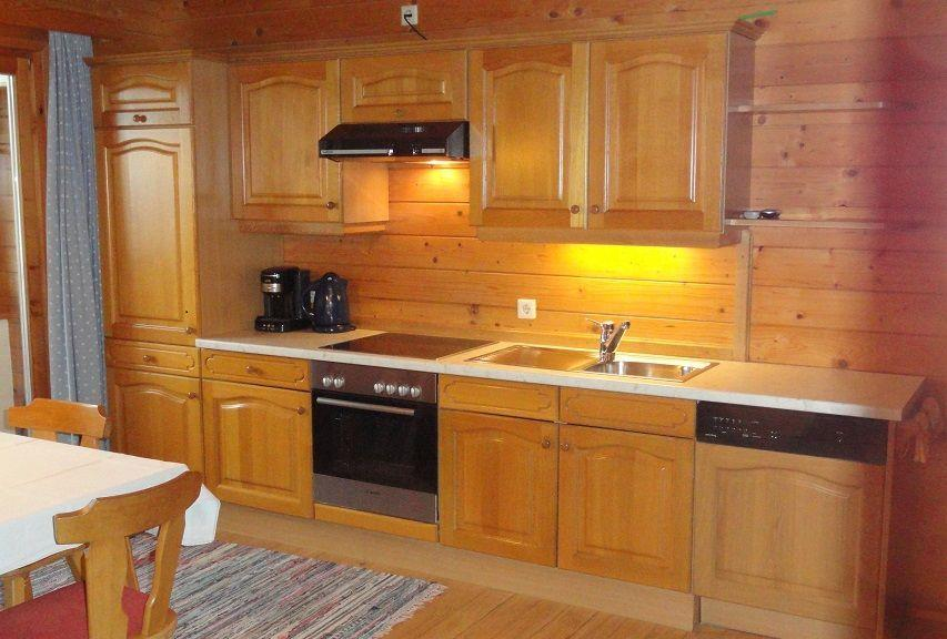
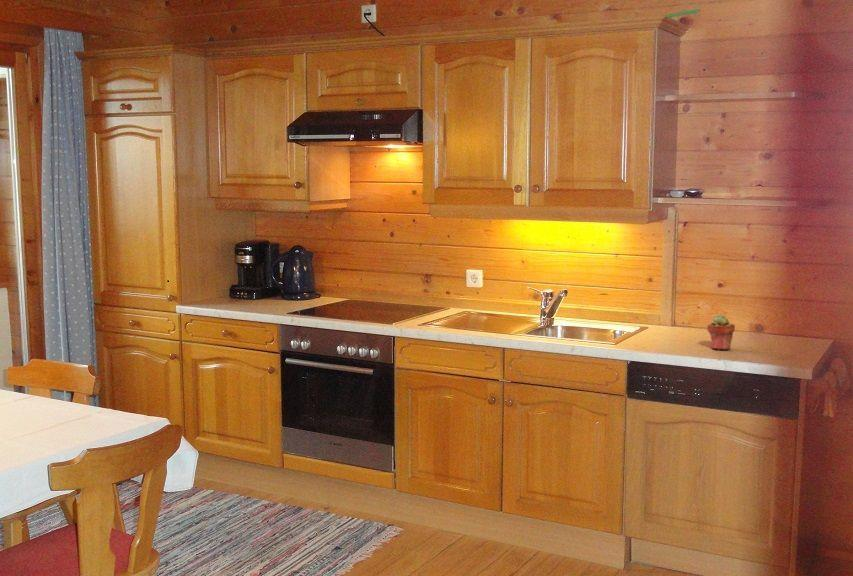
+ potted succulent (721, 331)
